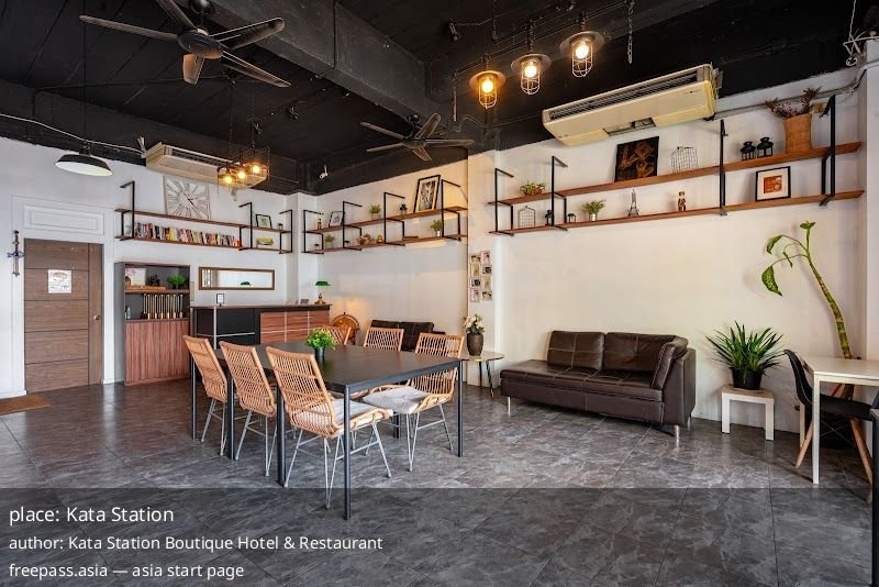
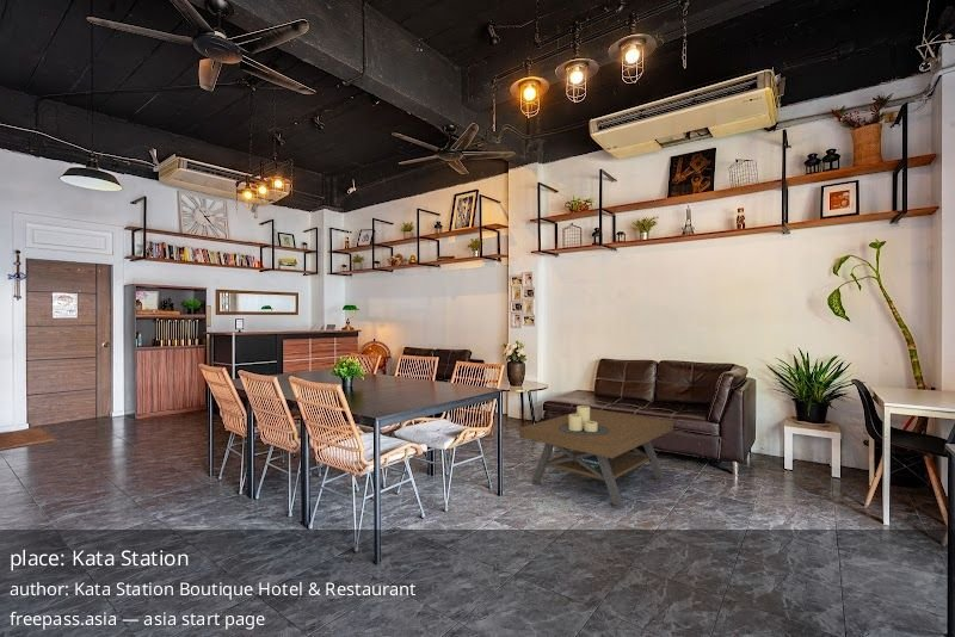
+ coffee table (598, 443)
